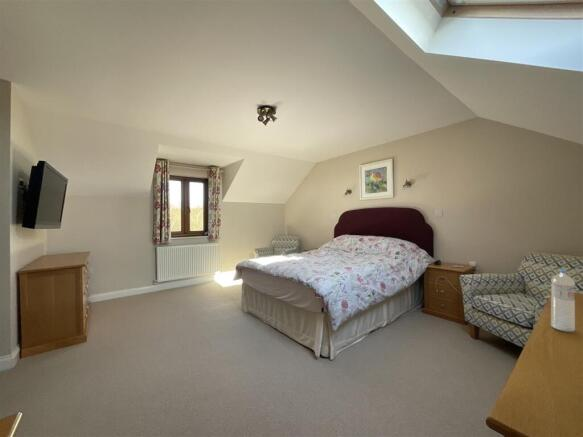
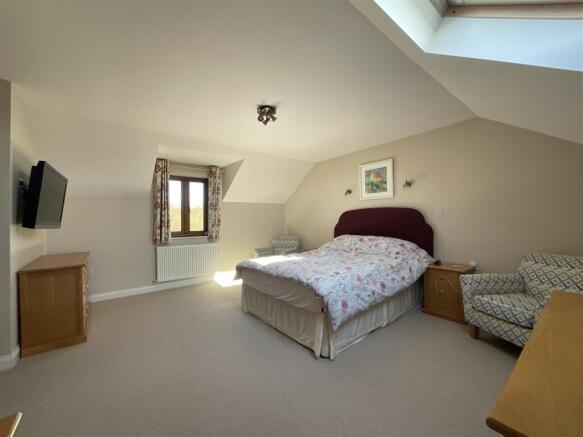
- water bottle (562, 299)
